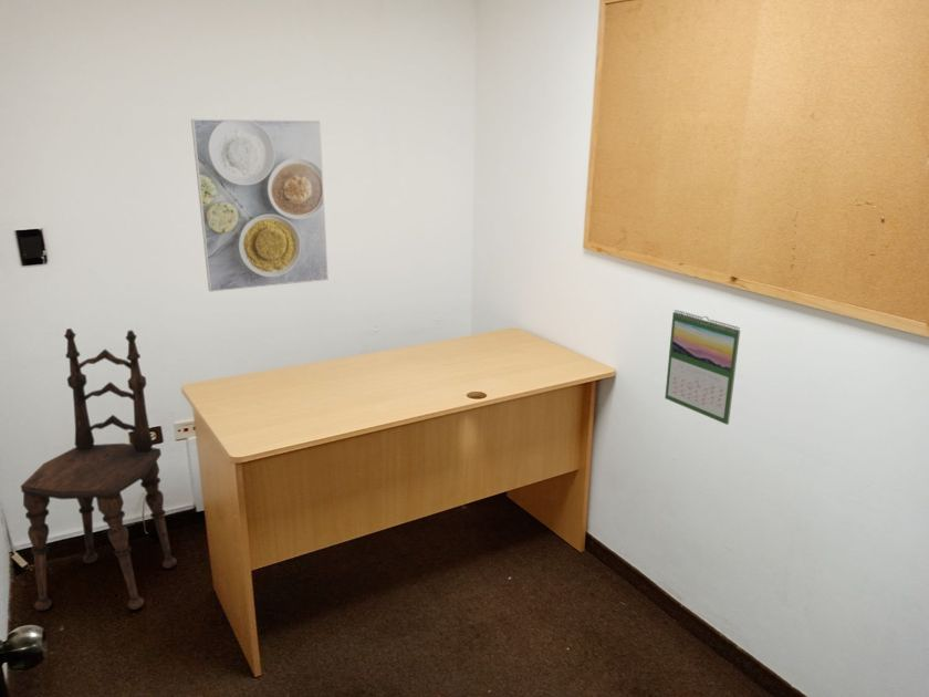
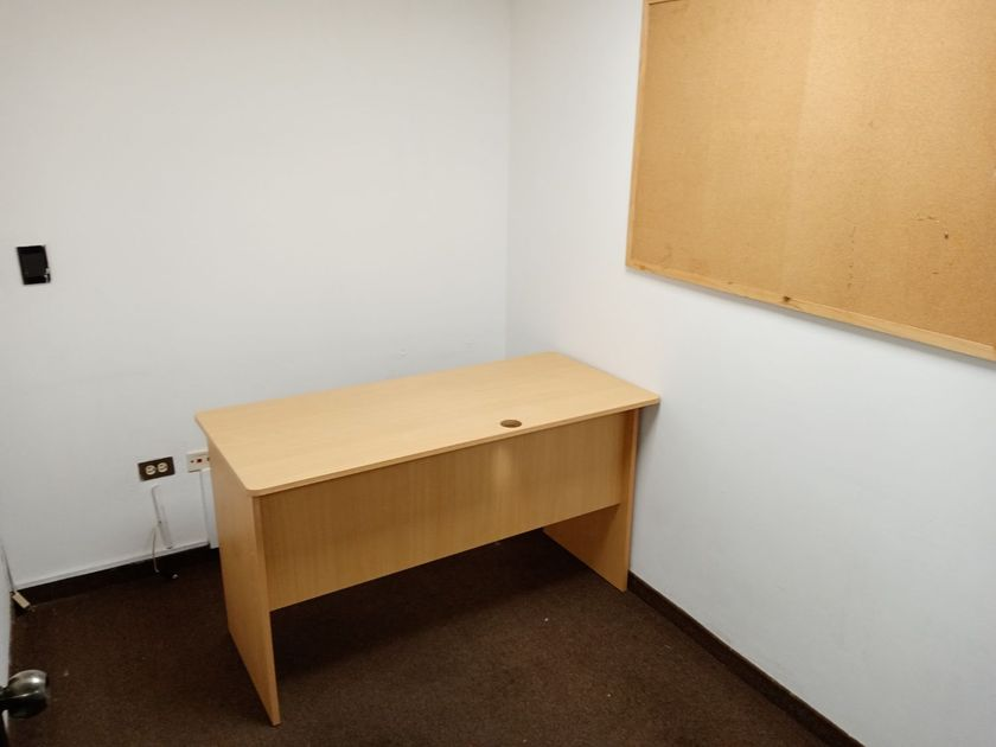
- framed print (264, 205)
- calendar (700, 364)
- dining chair (94, 468)
